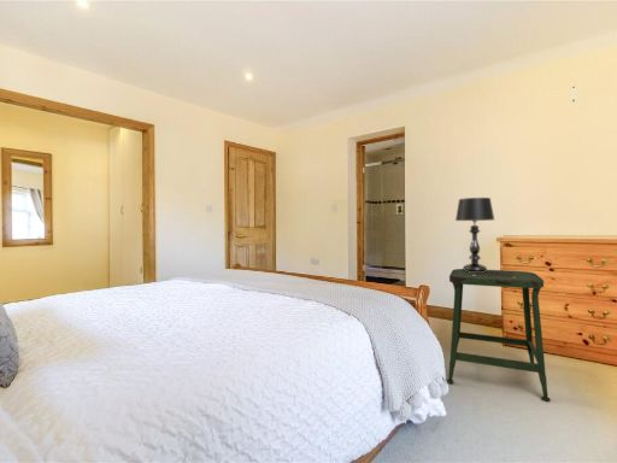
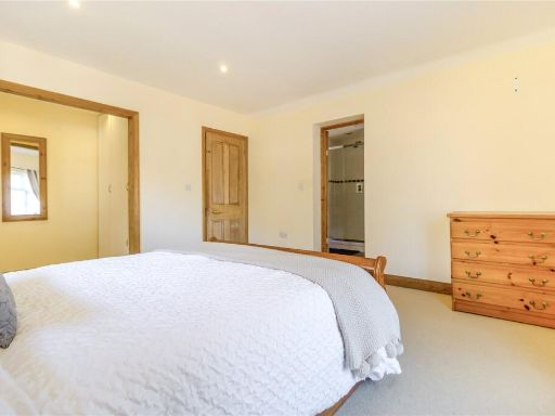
- stool (490, 335)
- table lamp (474, 234)
